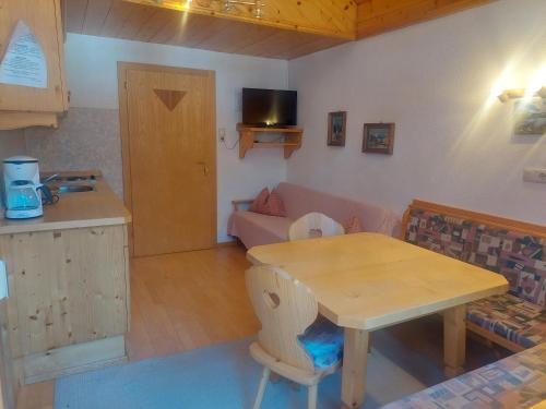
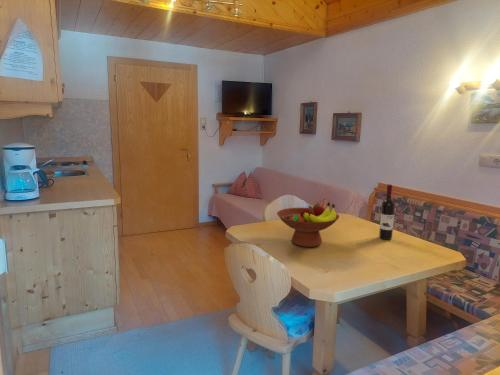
+ wine bottle (387, 211)
+ fruit bowl (307, 223)
